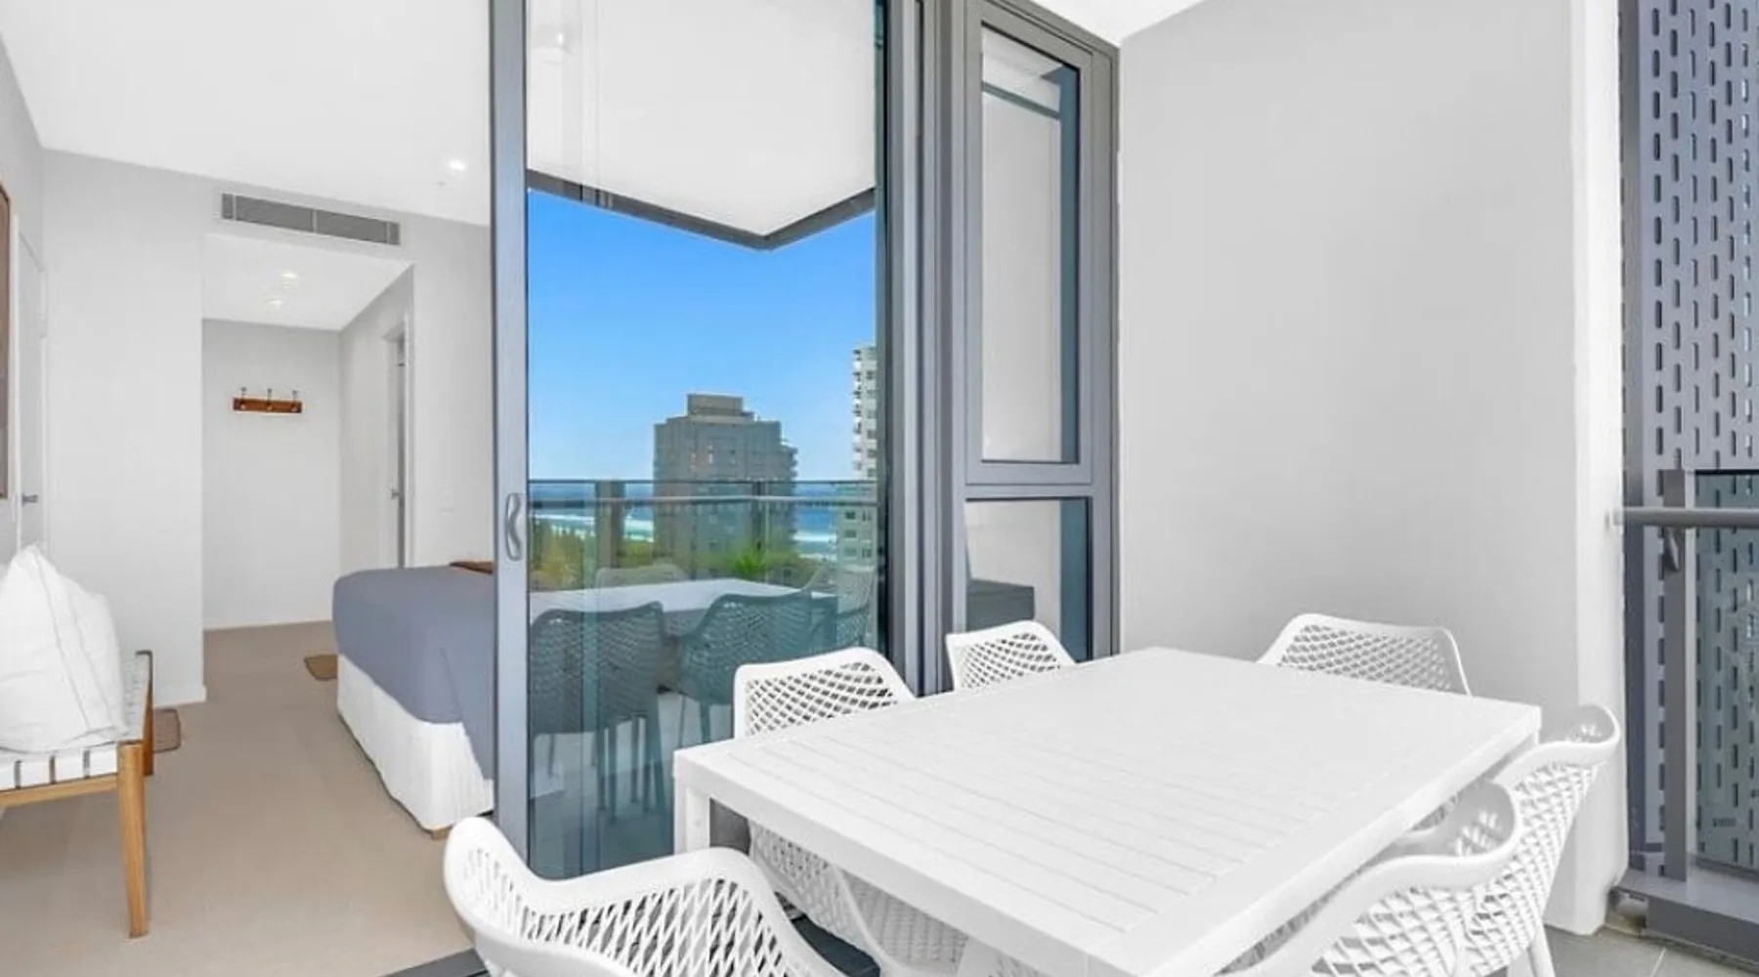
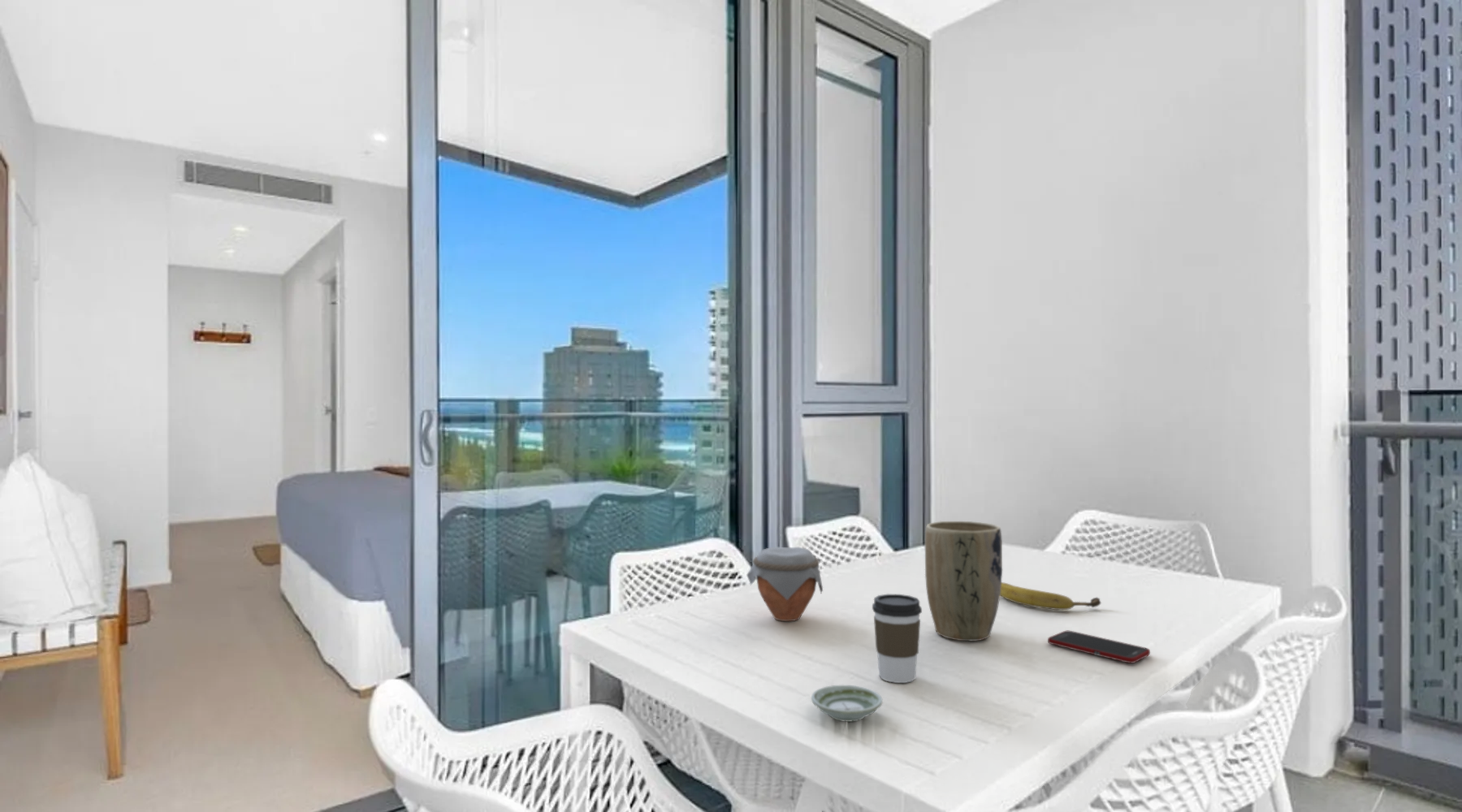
+ fruit (1040, 593)
+ cell phone (1097, 646)
+ jar (787, 584)
+ plant pot (963, 579)
+ coffee cup (897, 637)
+ saucer (846, 705)
